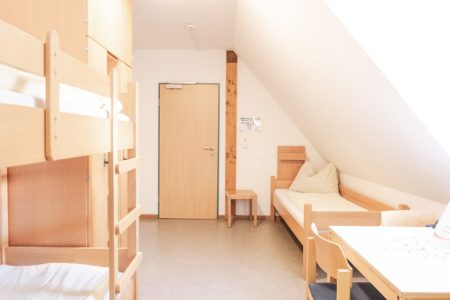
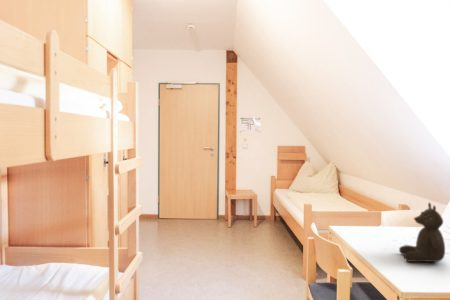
+ teddy bear (422, 231)
